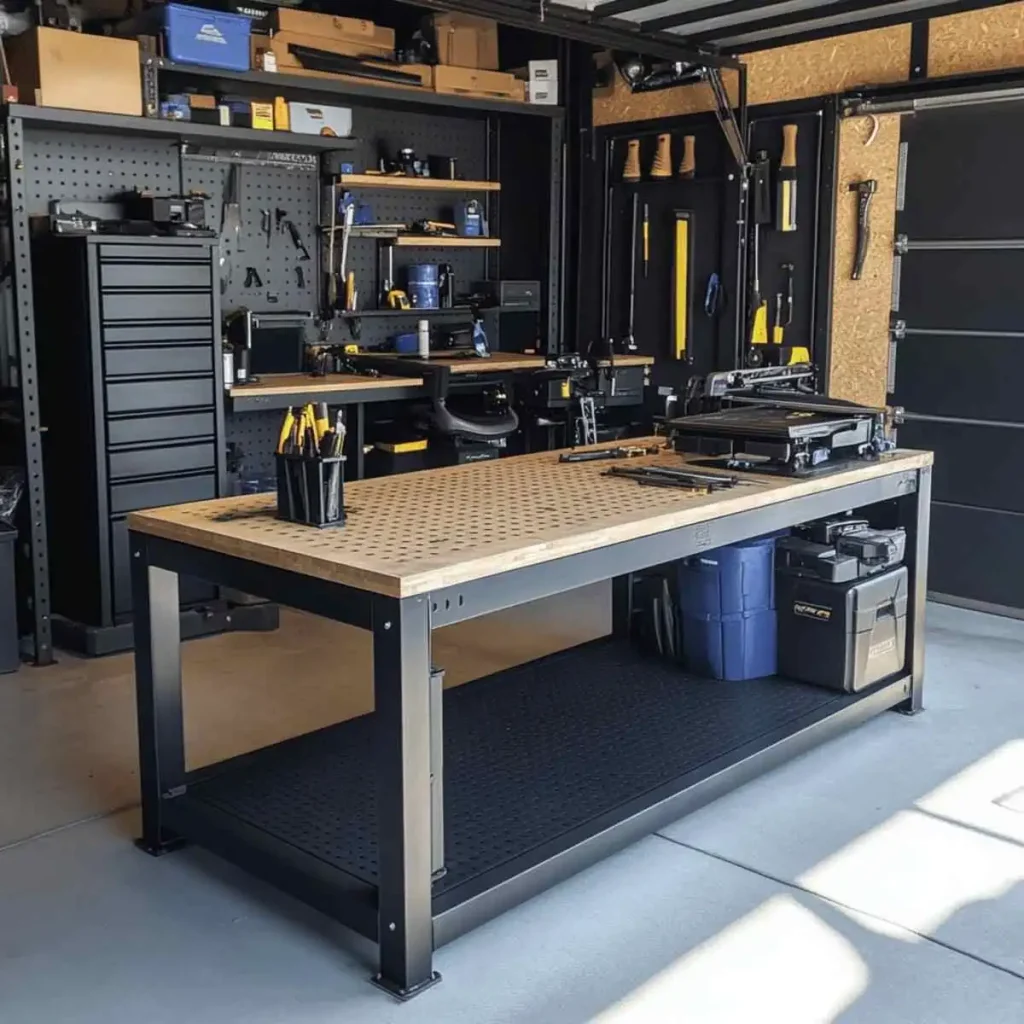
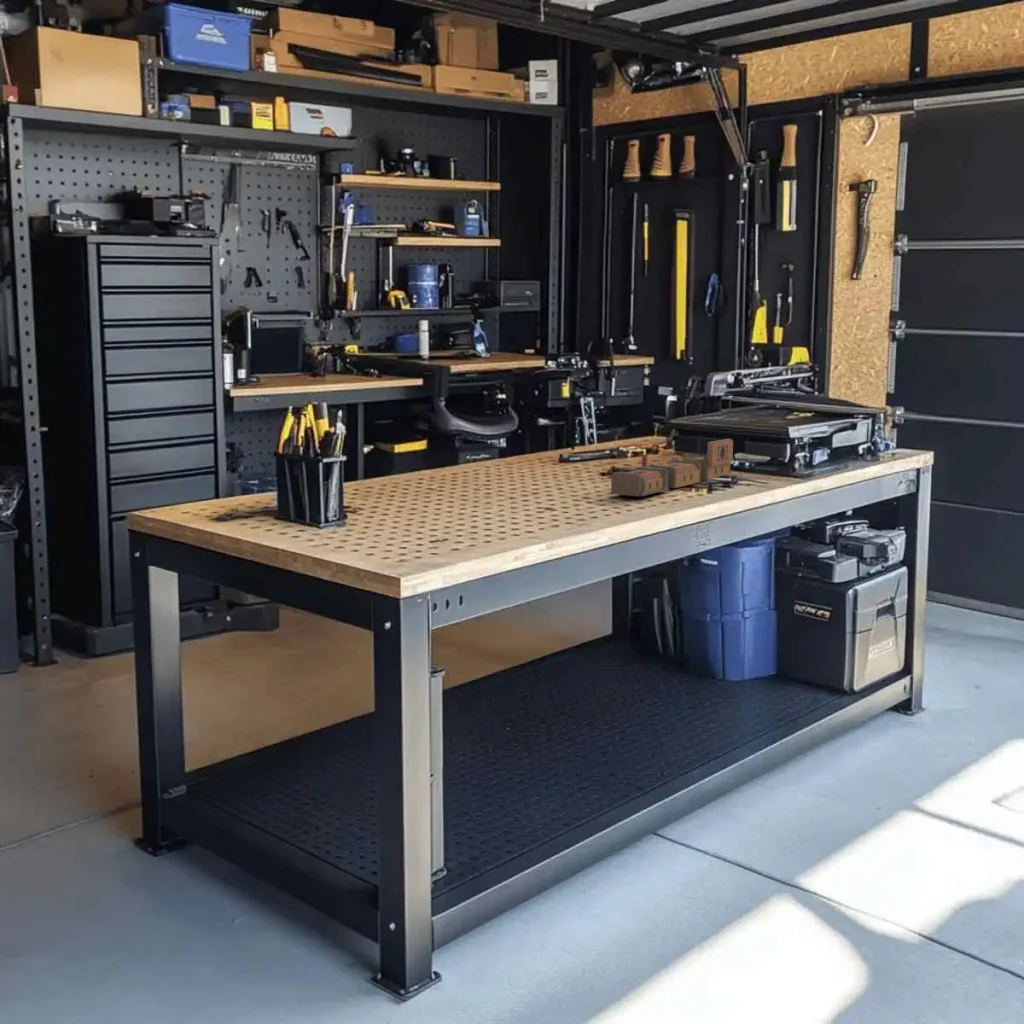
+ tool box (661, 465)
